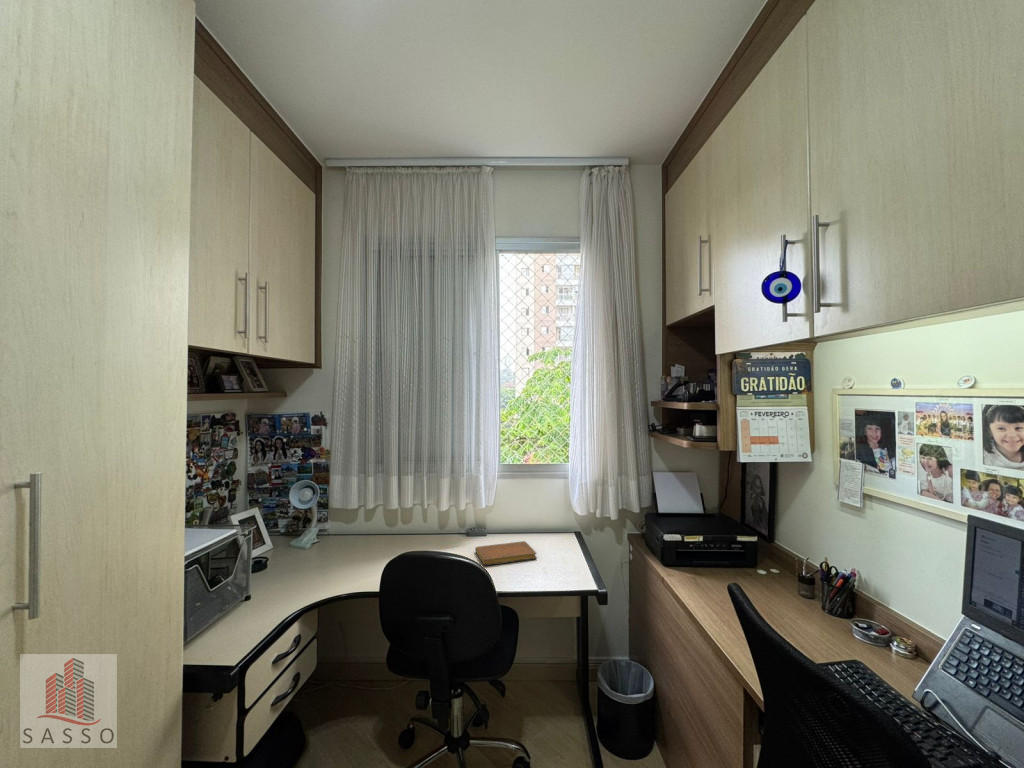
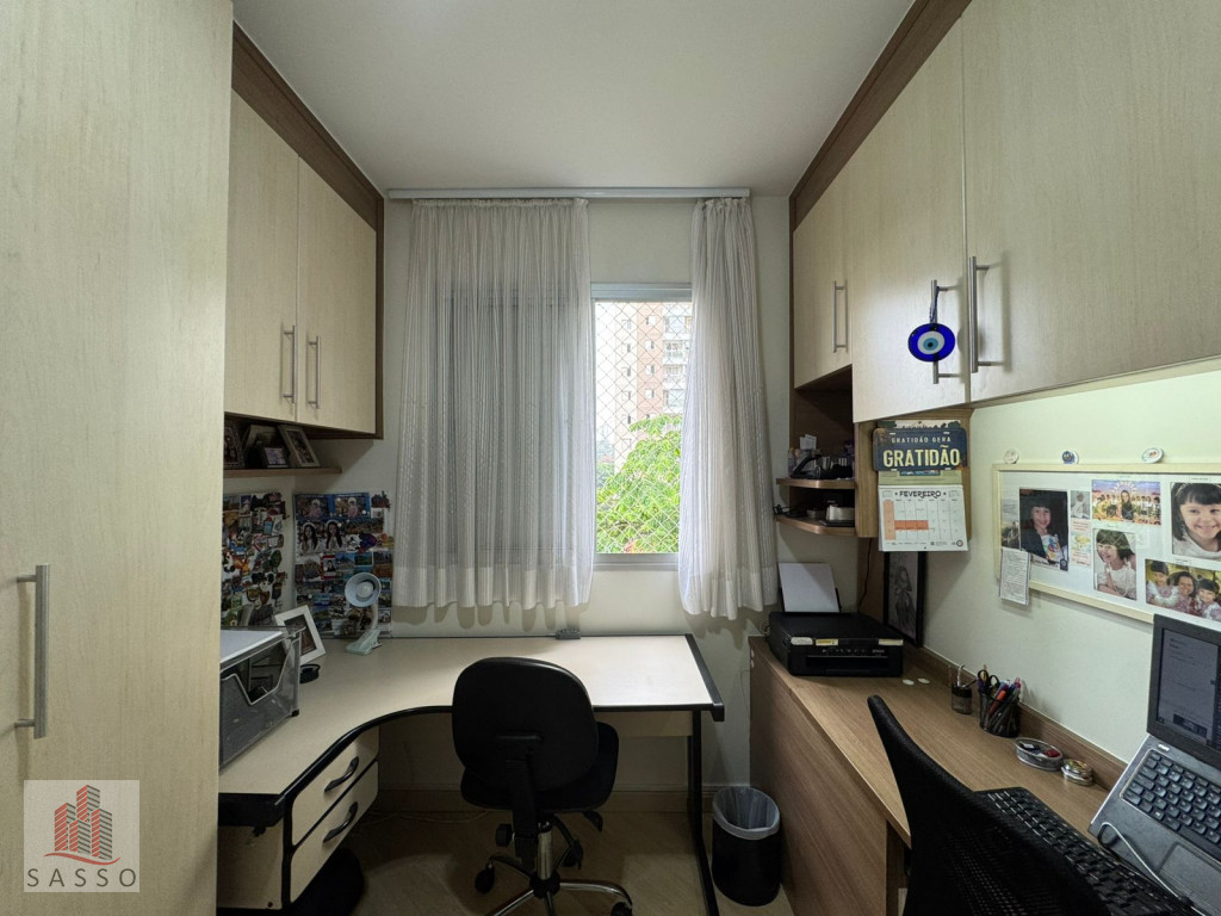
- notebook (505, 552)
